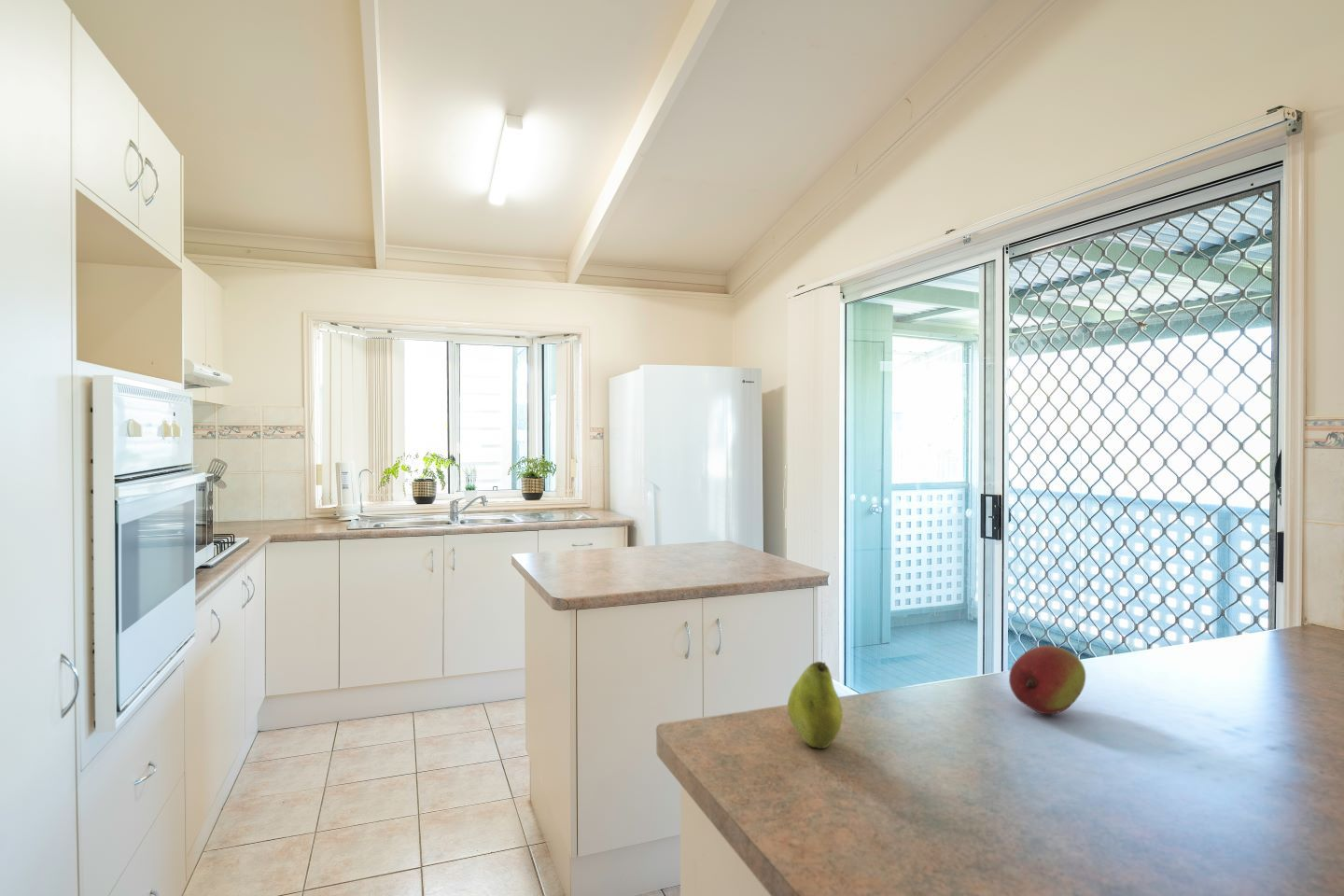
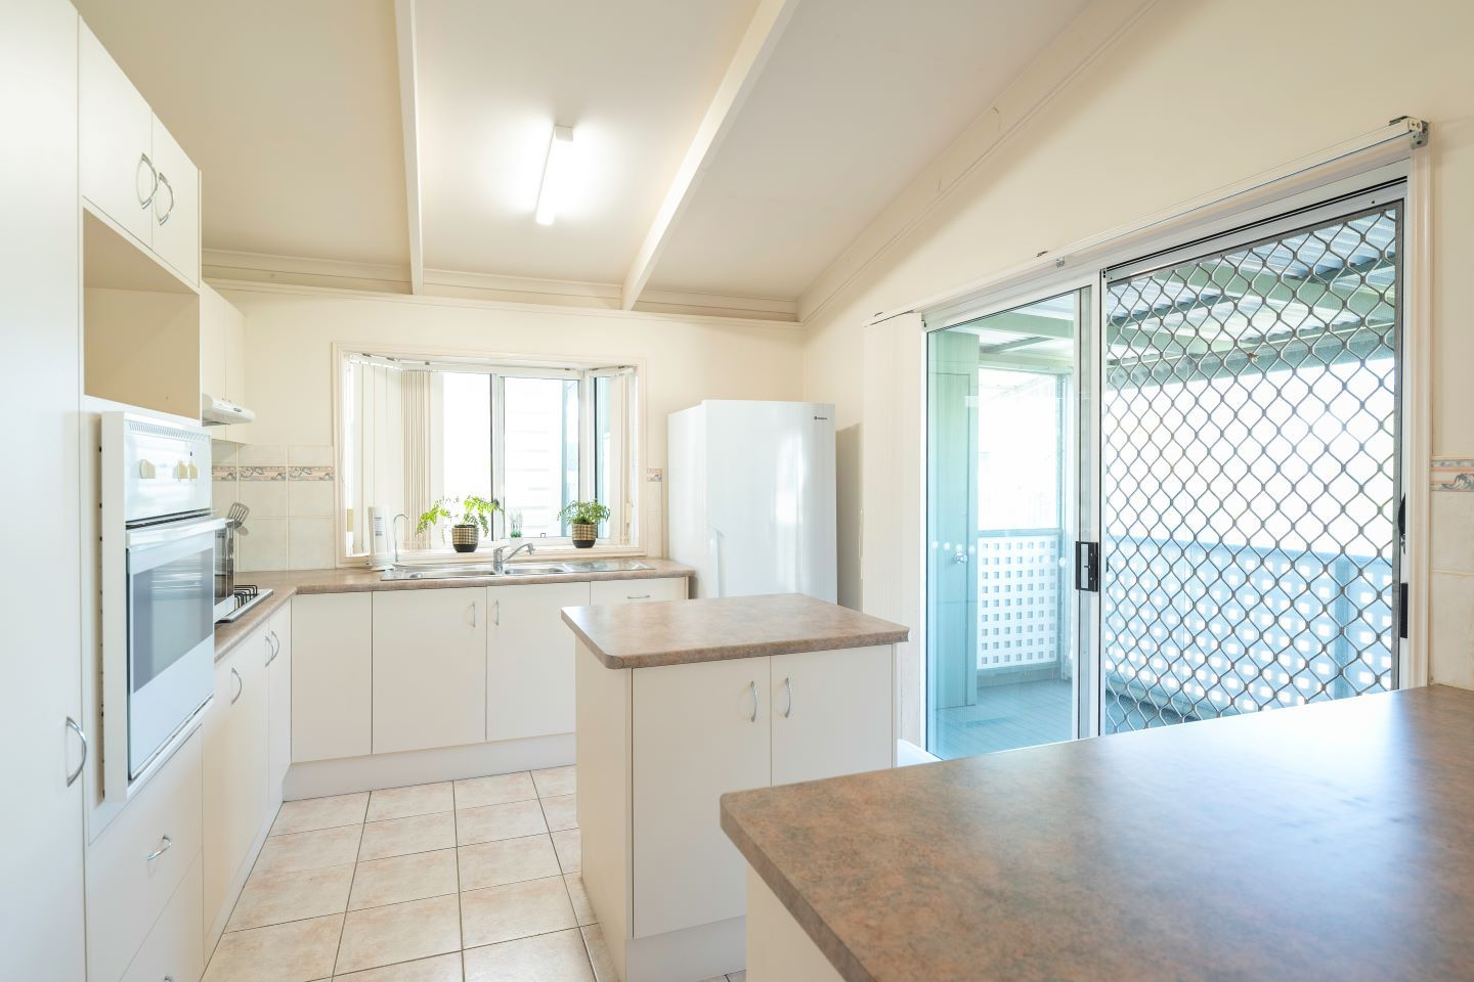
- fruit (1046, 679)
- fruit (815, 701)
